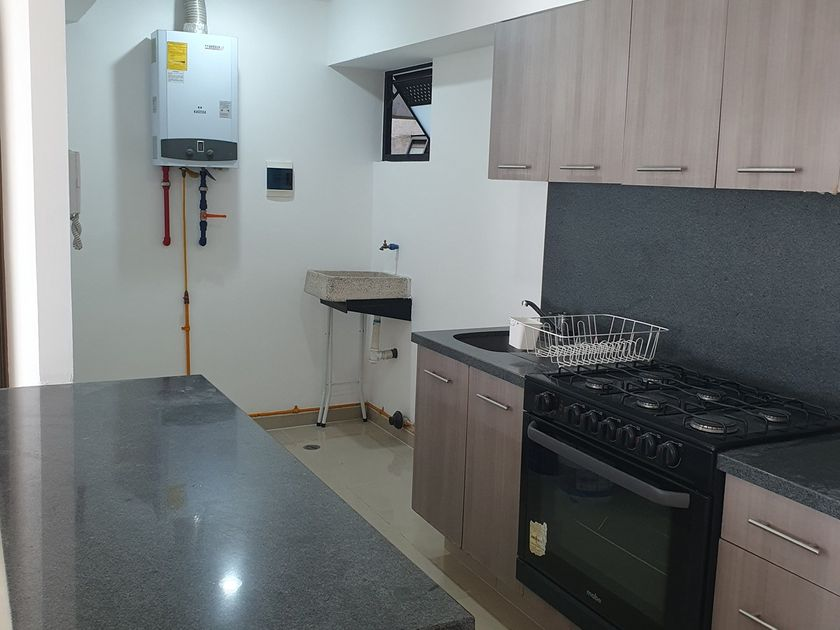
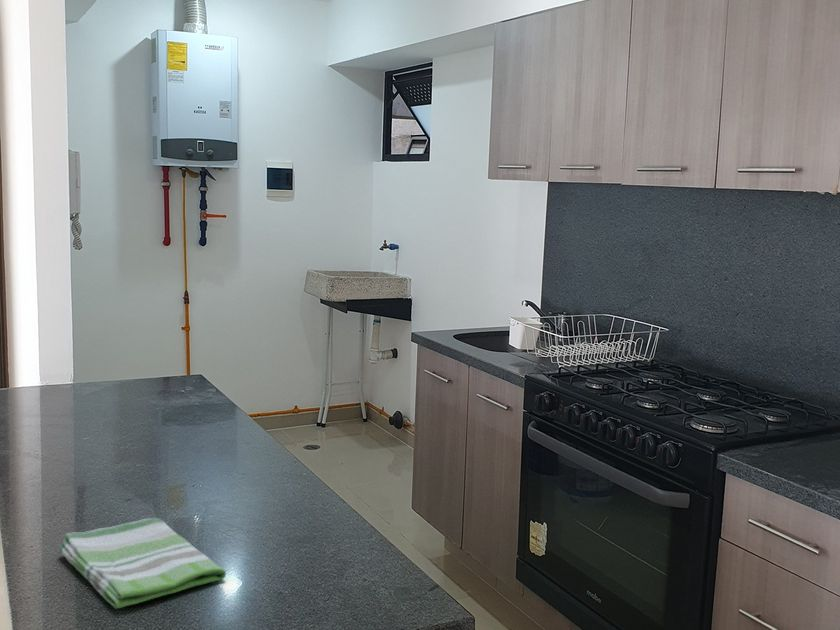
+ dish towel (141, 555)
